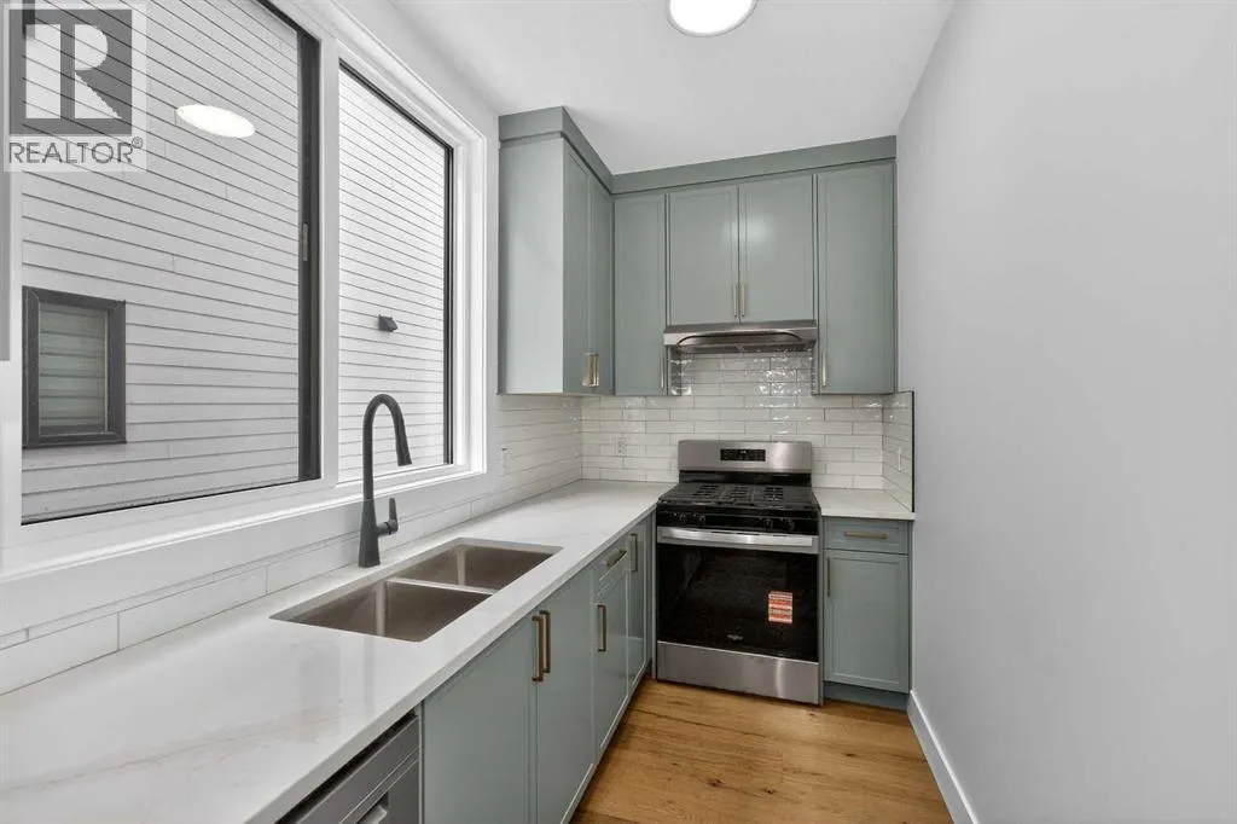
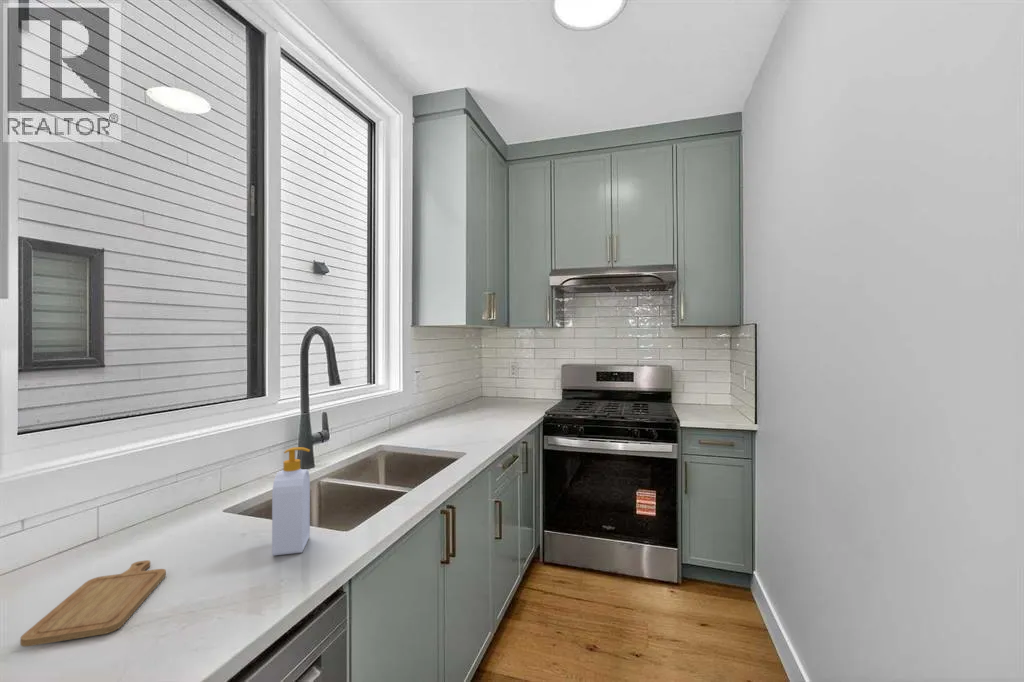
+ chopping board (110, 594)
+ soap bottle (293, 497)
